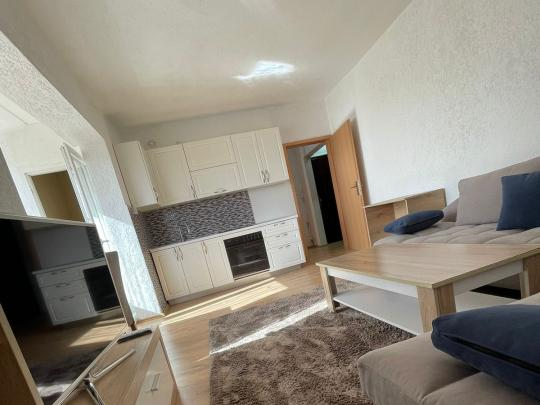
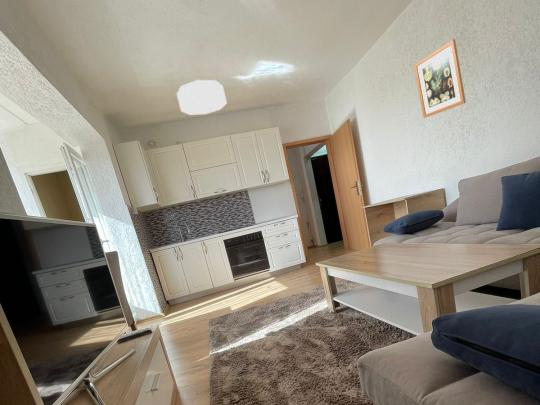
+ wall art (437, 82)
+ ceiling light (201, 96)
